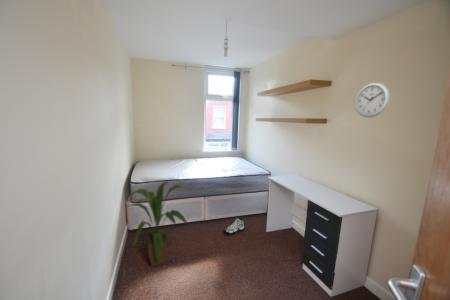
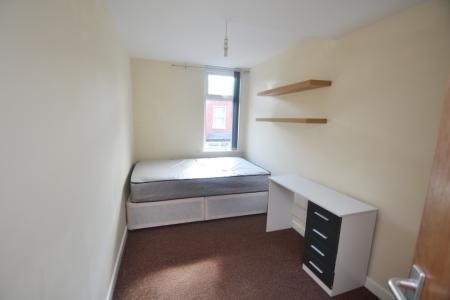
- house plant (158, 217)
- sneaker (234, 224)
- wall clock (370, 100)
